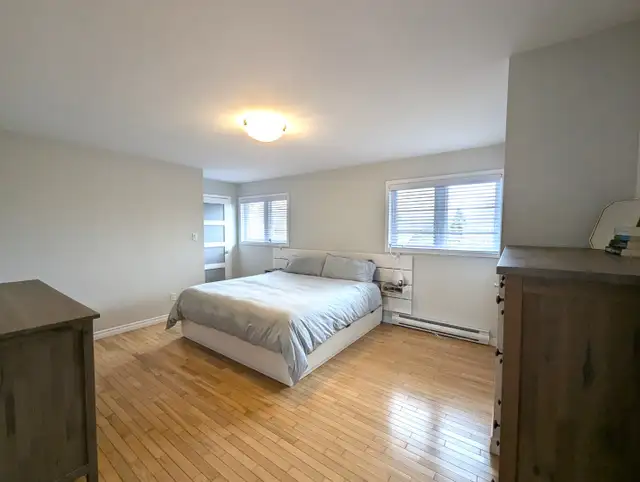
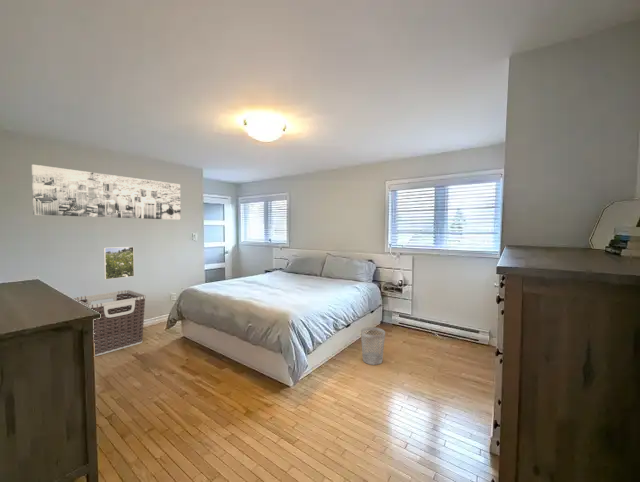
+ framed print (119, 262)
+ wastebasket (372, 346)
+ wall art (119, 197)
+ clothes hamper (111, 320)
